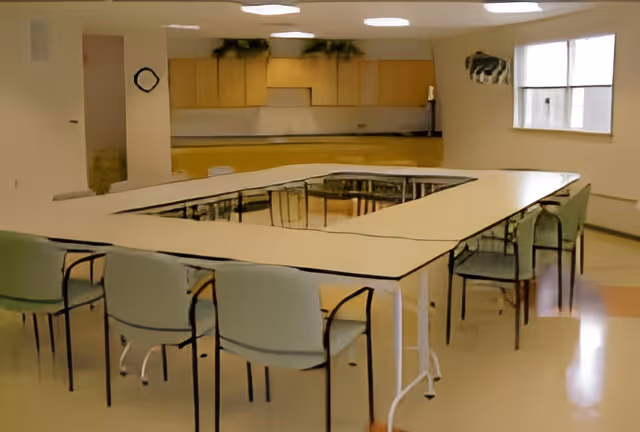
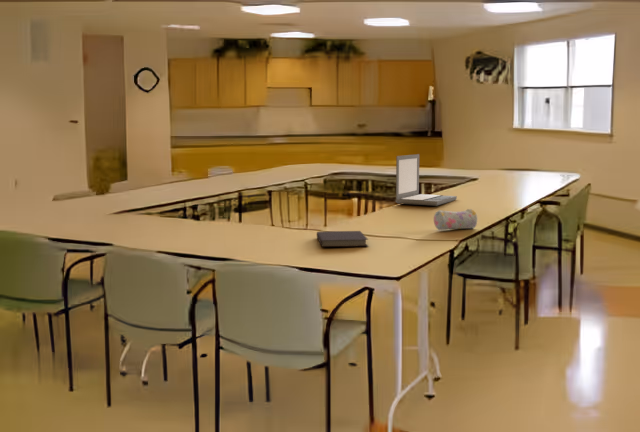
+ pencil case (455, 219)
+ laptop (418, 178)
+ notebook (341, 238)
